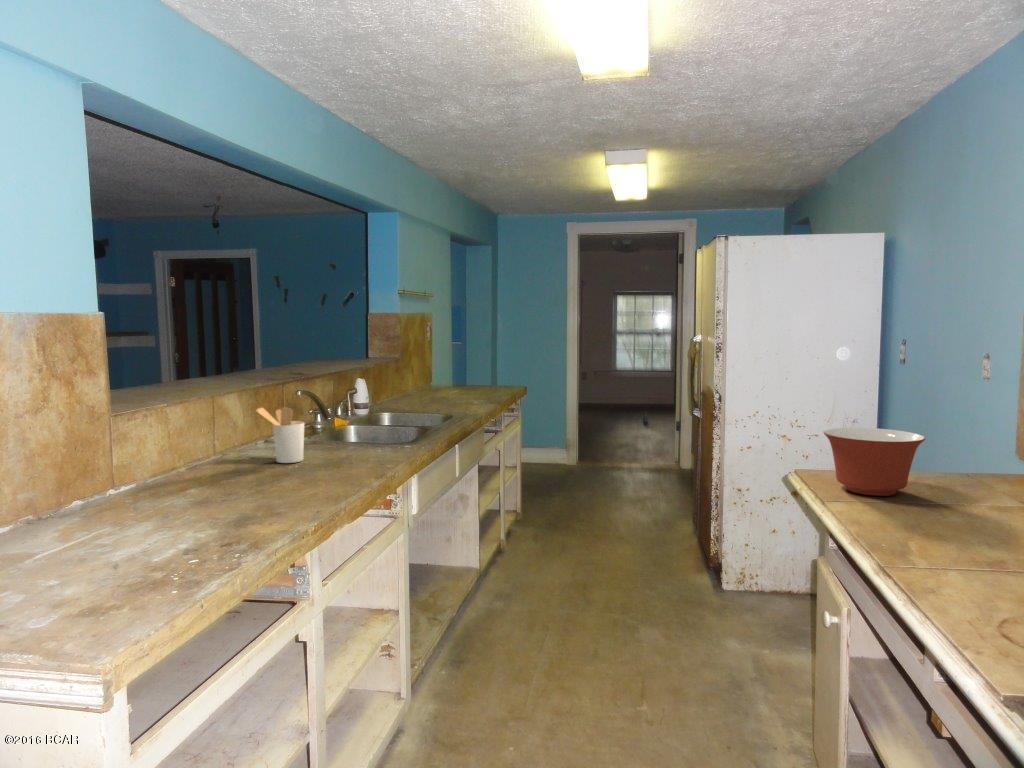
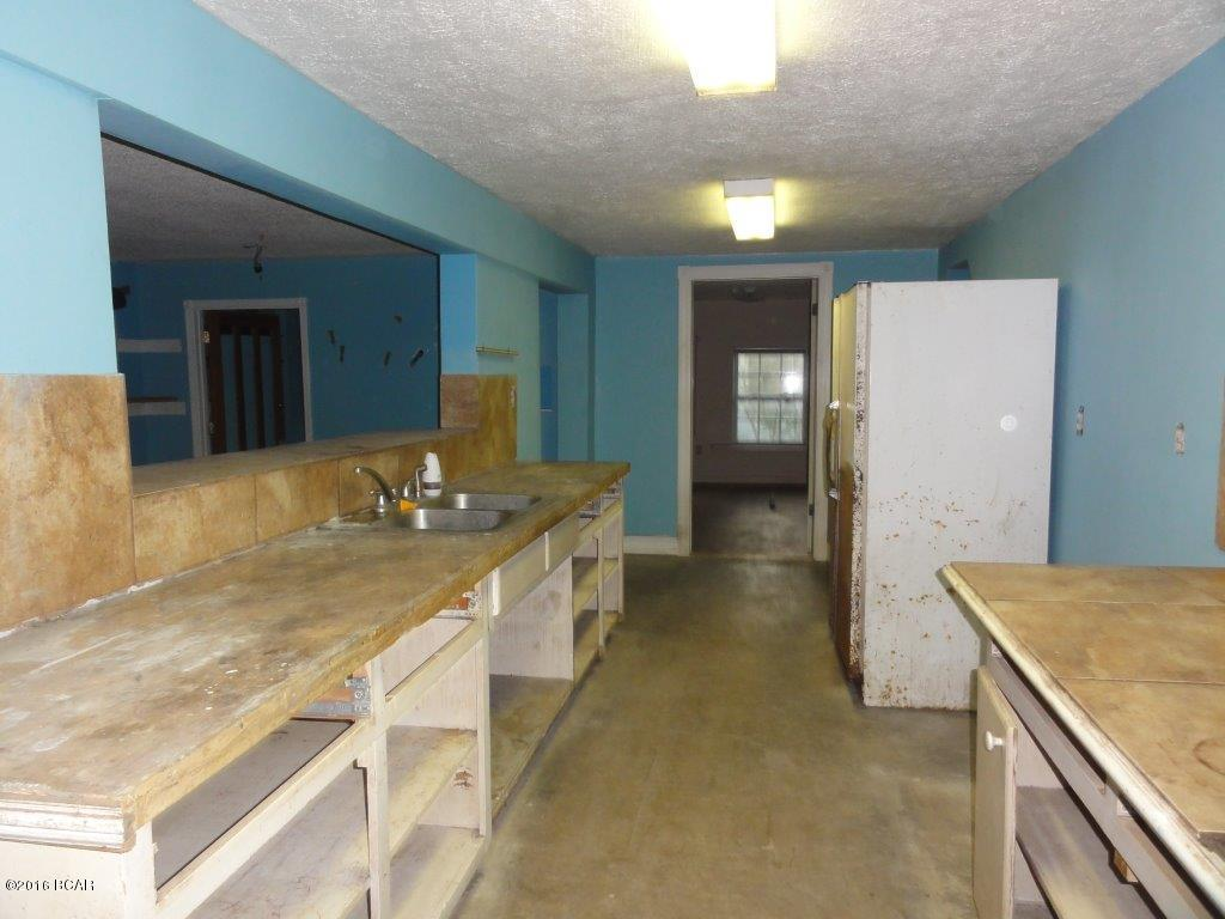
- utensil holder (280, 433)
- mixing bowl (871, 462)
